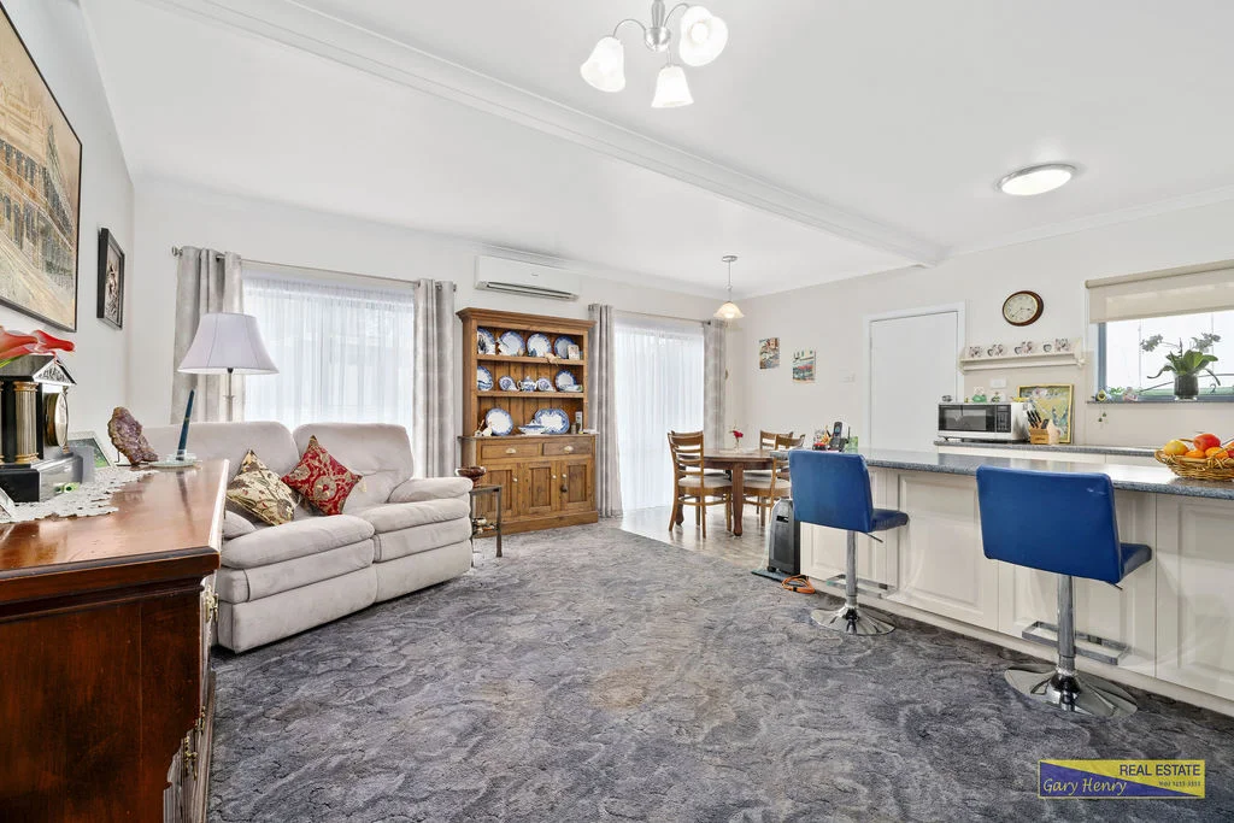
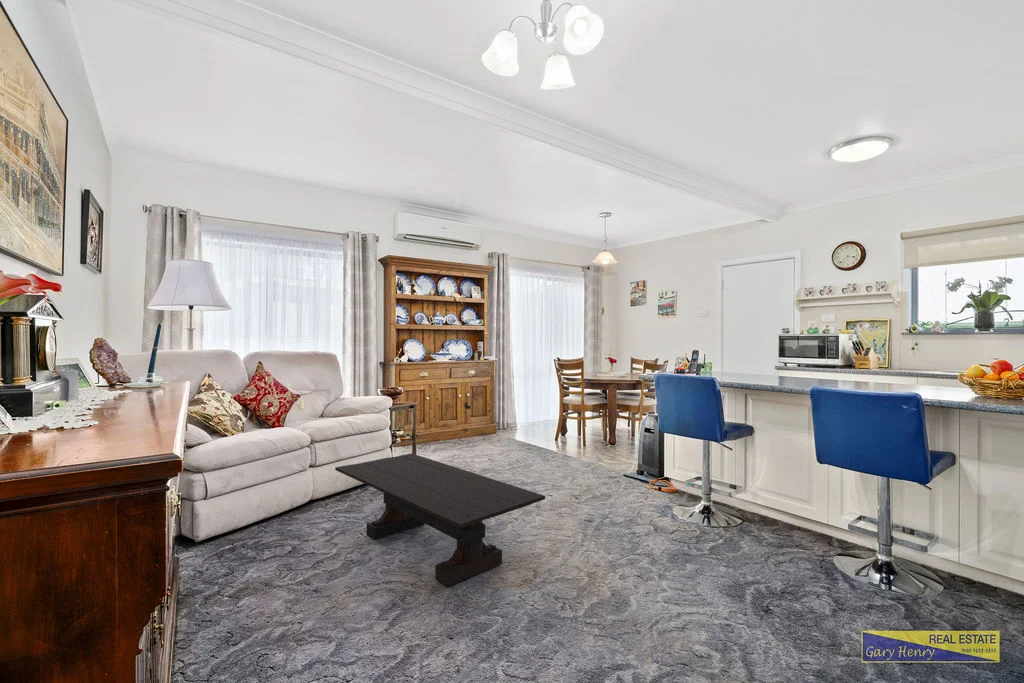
+ coffee table (429, 514)
